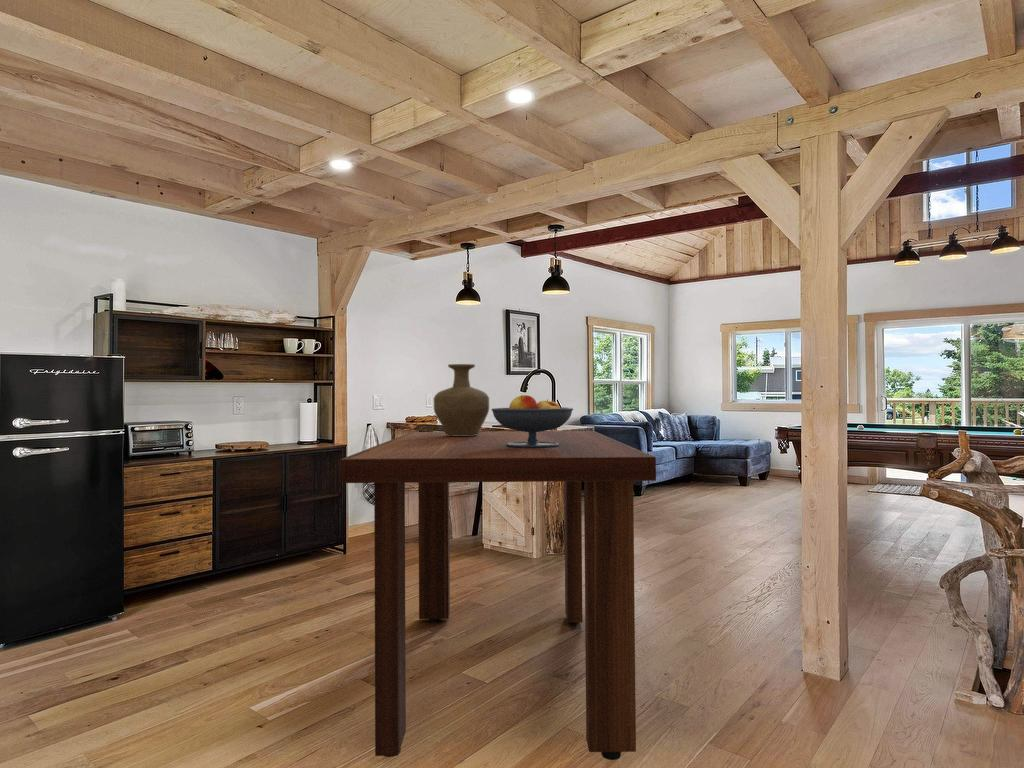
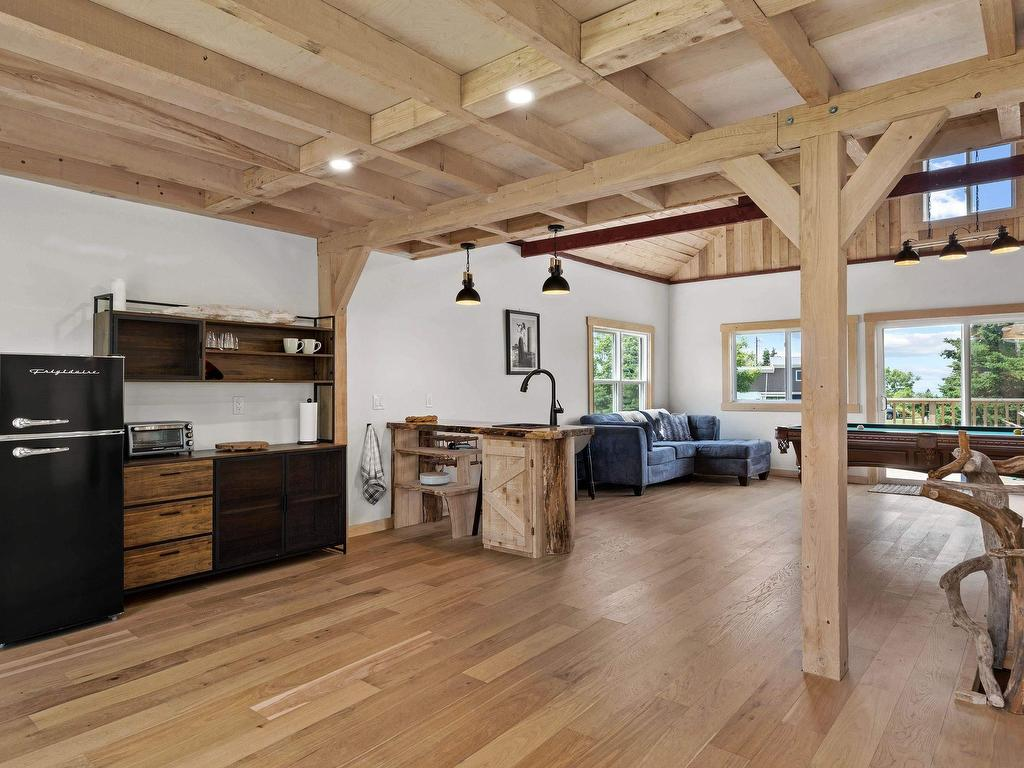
- dining table (449, 561)
- vase (461, 399)
- fruit bowl (532, 419)
